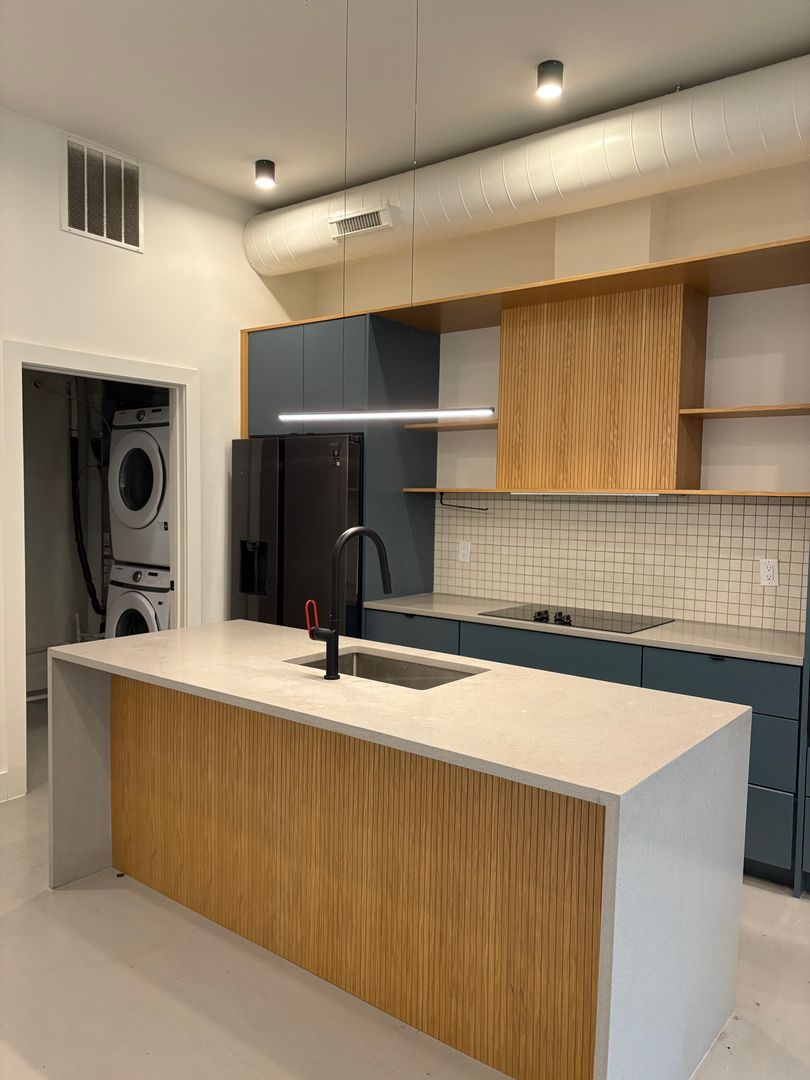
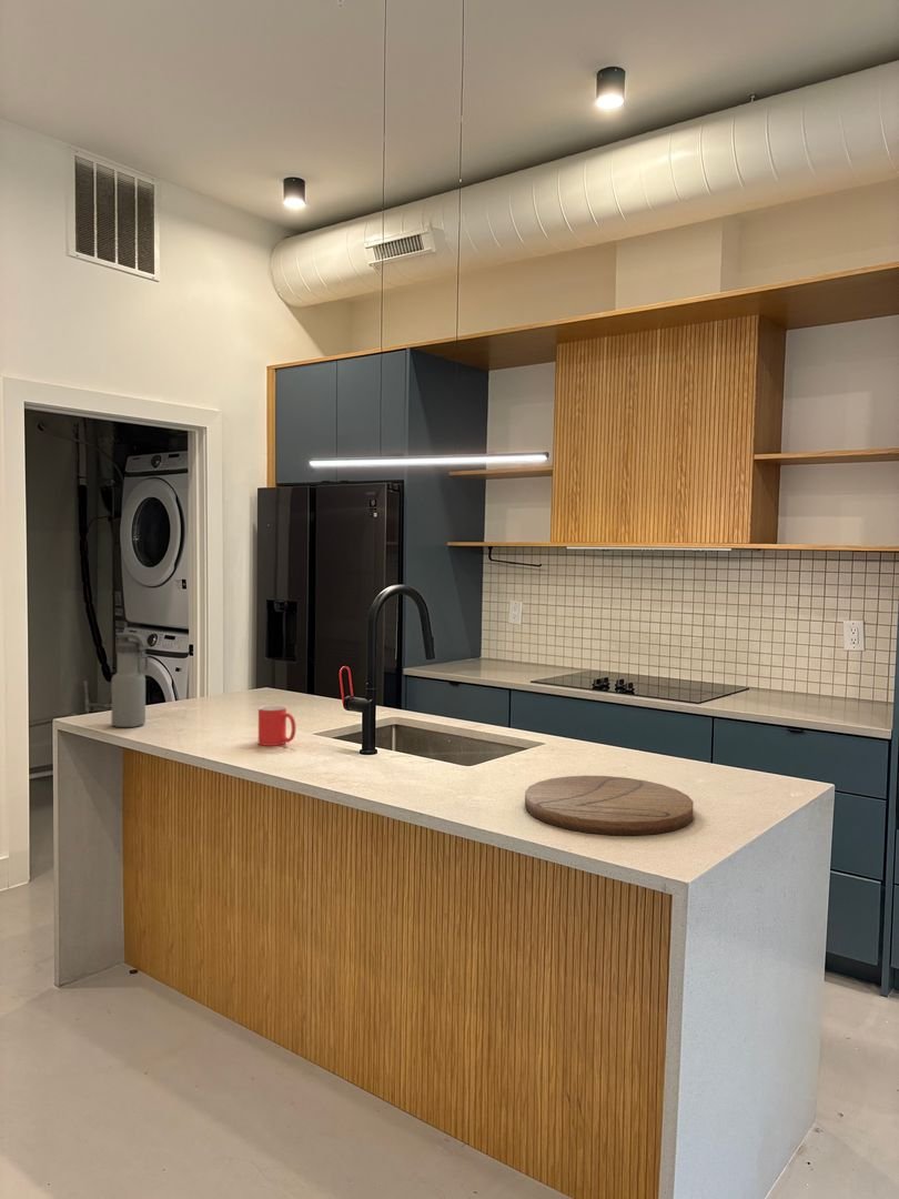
+ mug (277, 726)
+ water bottle (129, 678)
+ cutting board (607, 803)
